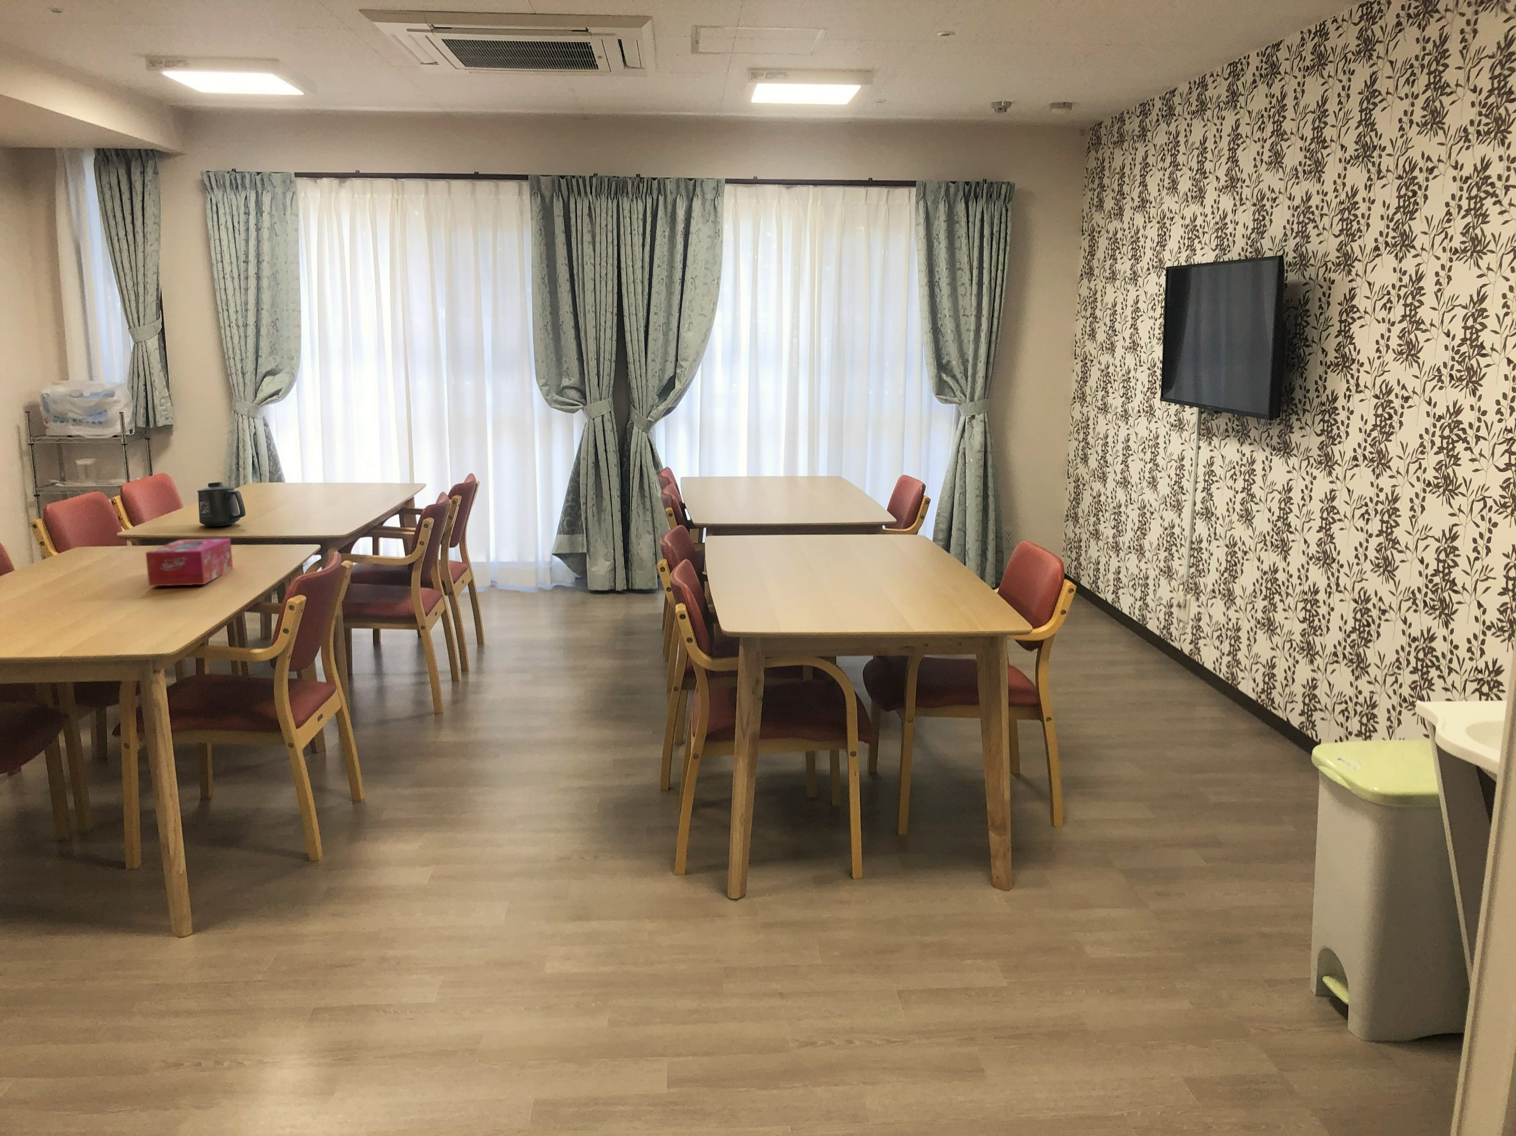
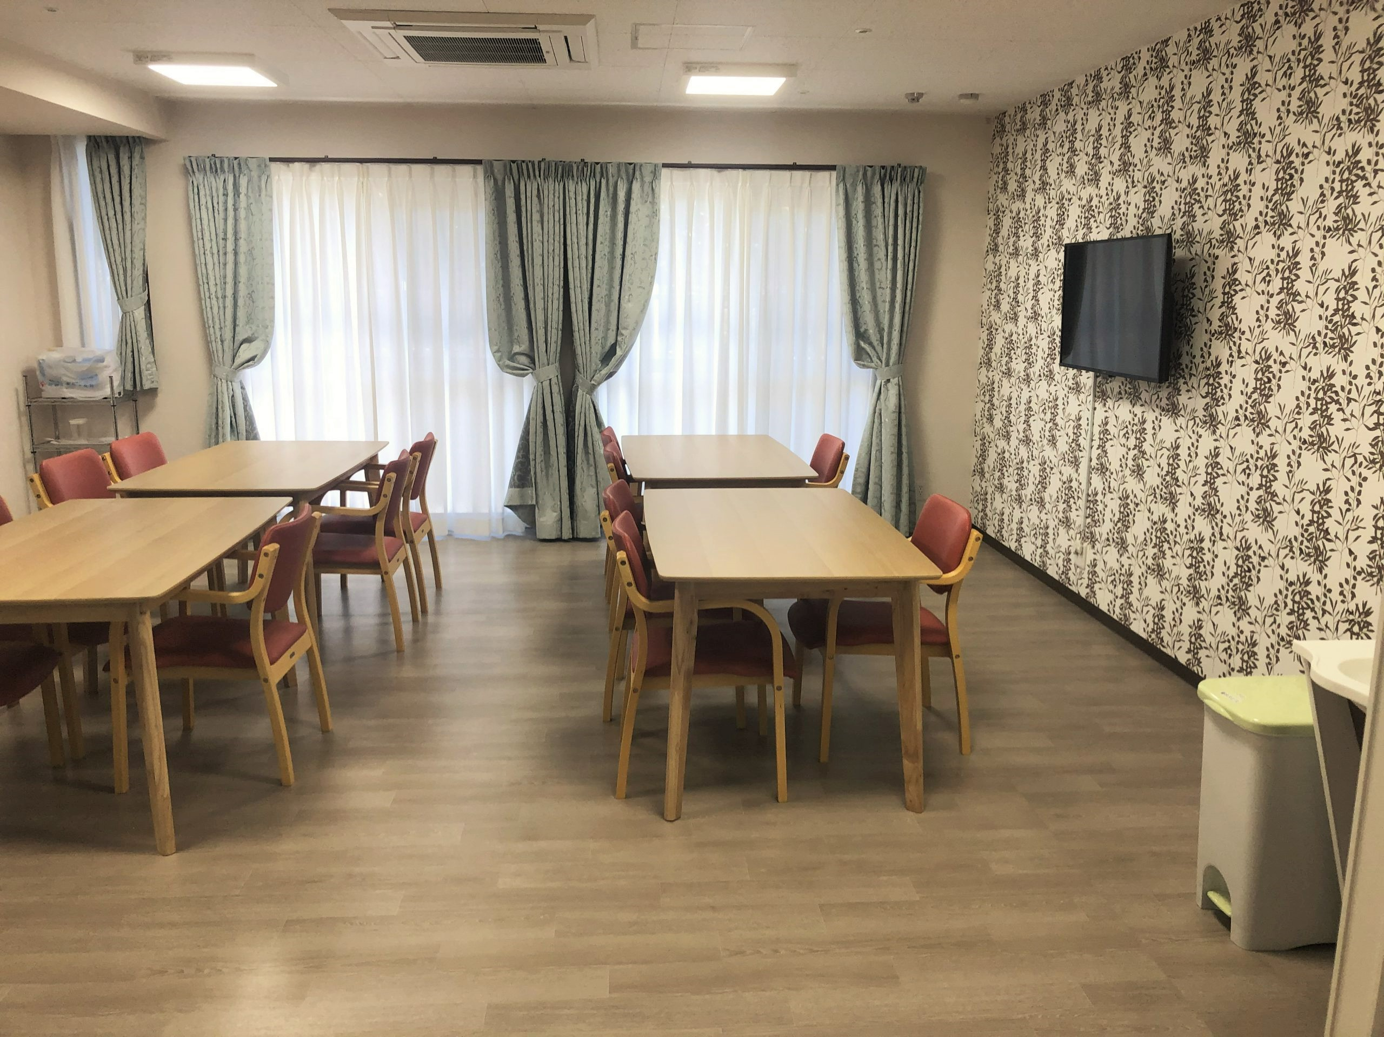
- tissue box (191, 561)
- mug (223, 504)
